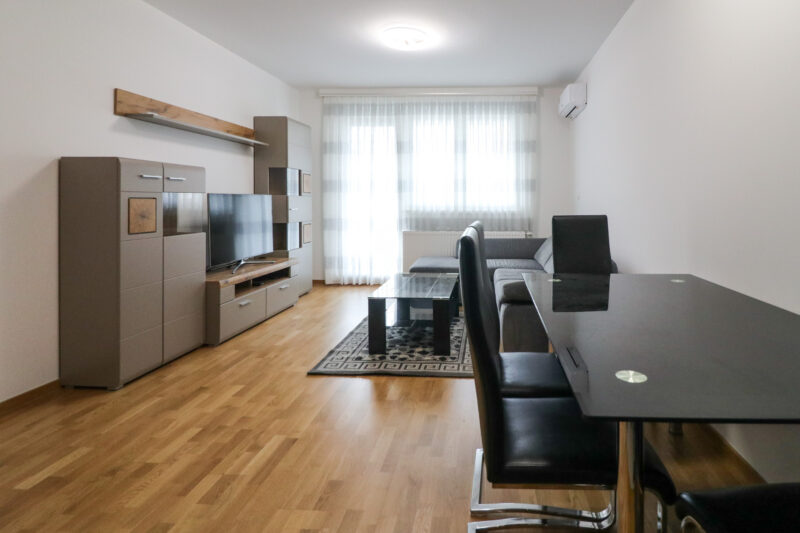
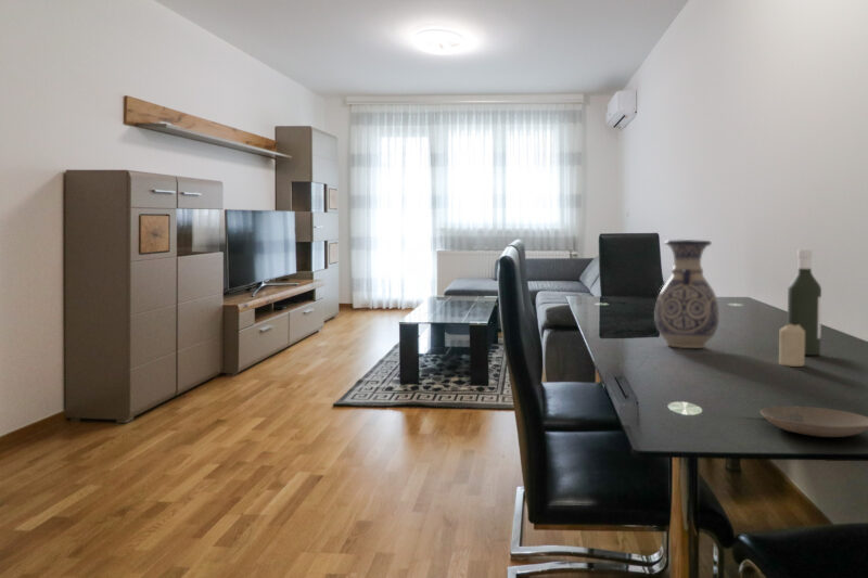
+ bottle (804, 301)
+ candle (791, 345)
+ vase (687, 293)
+ plate (815, 423)
